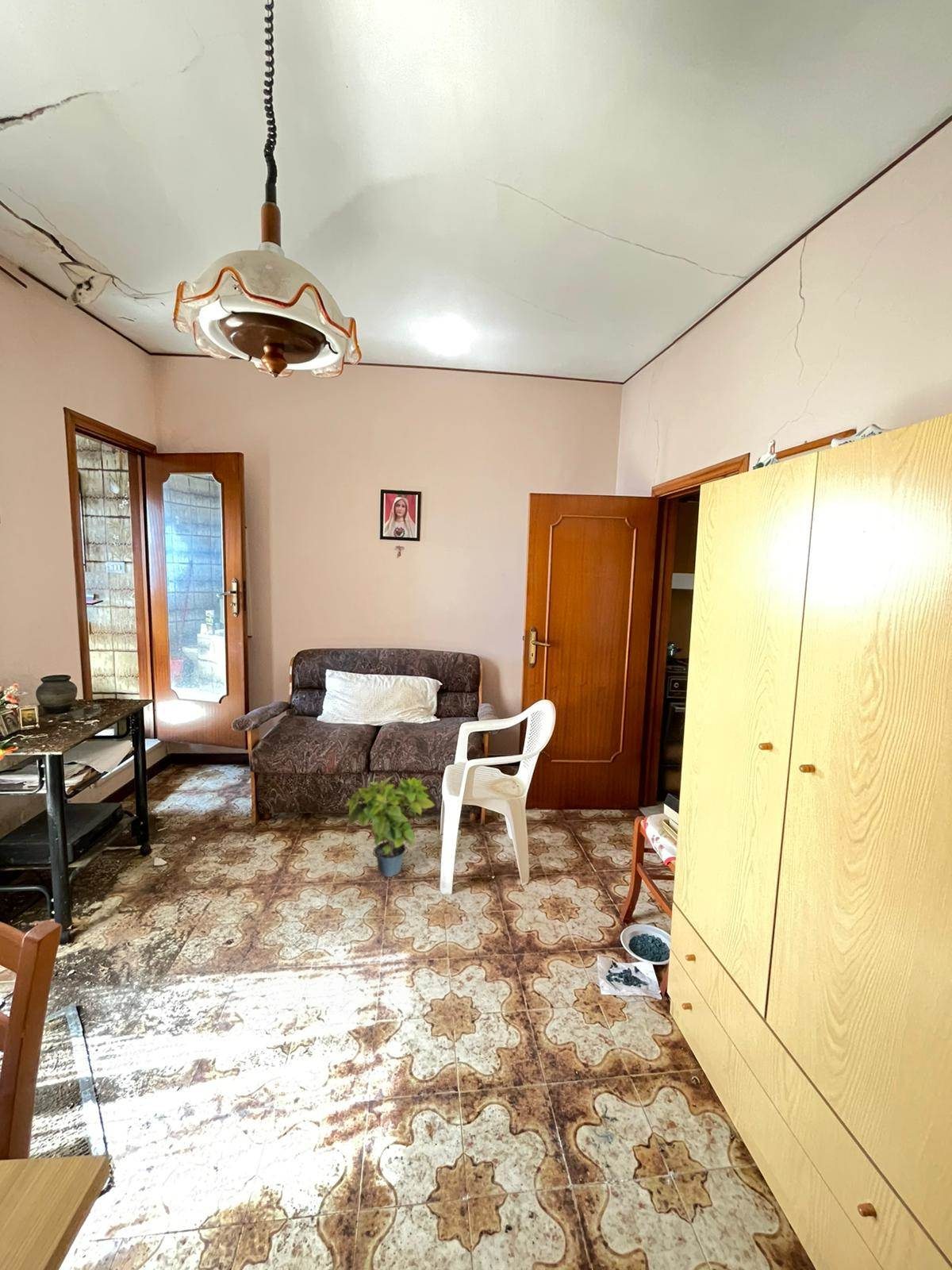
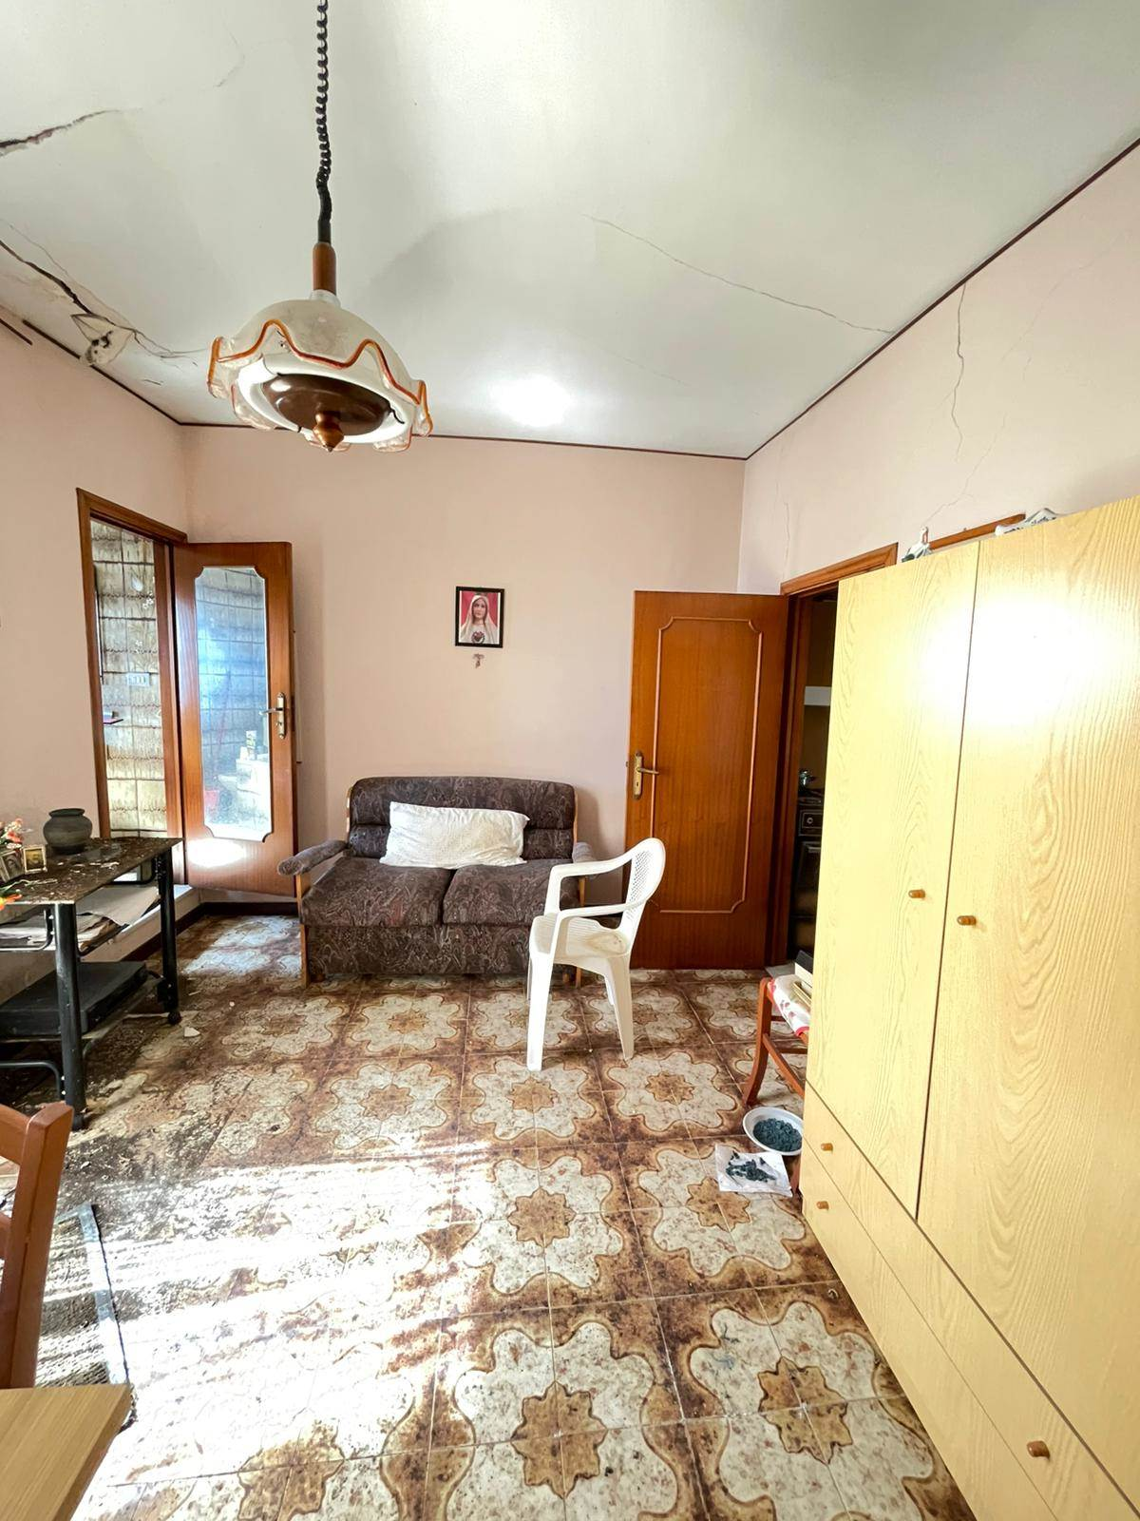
- potted plant (388, 824)
